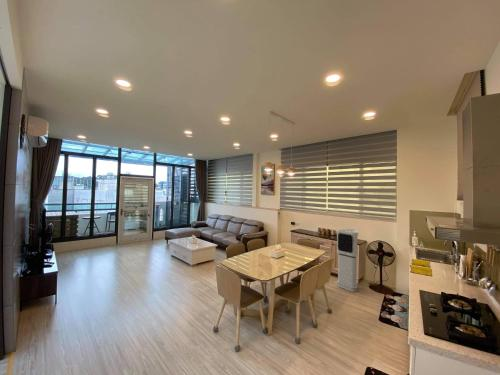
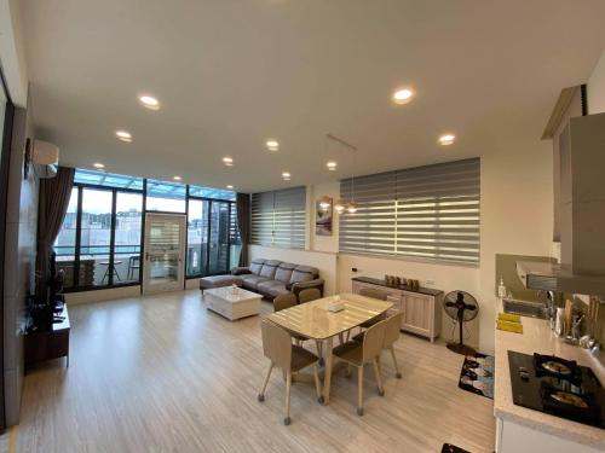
- air purifier (349, 258)
